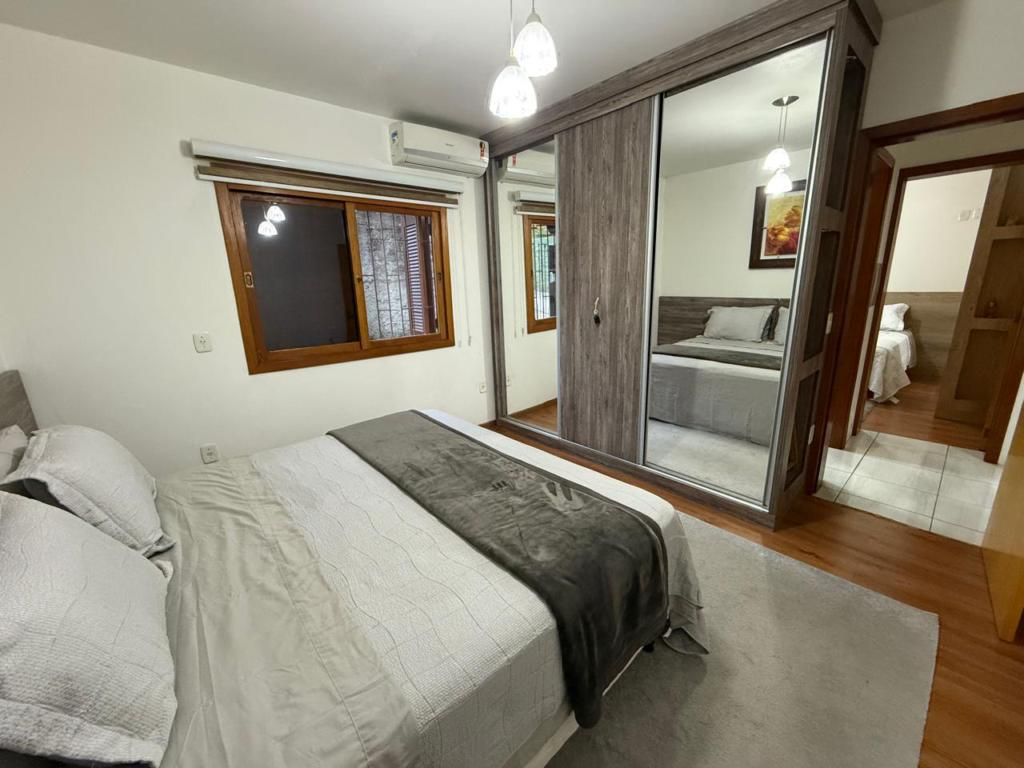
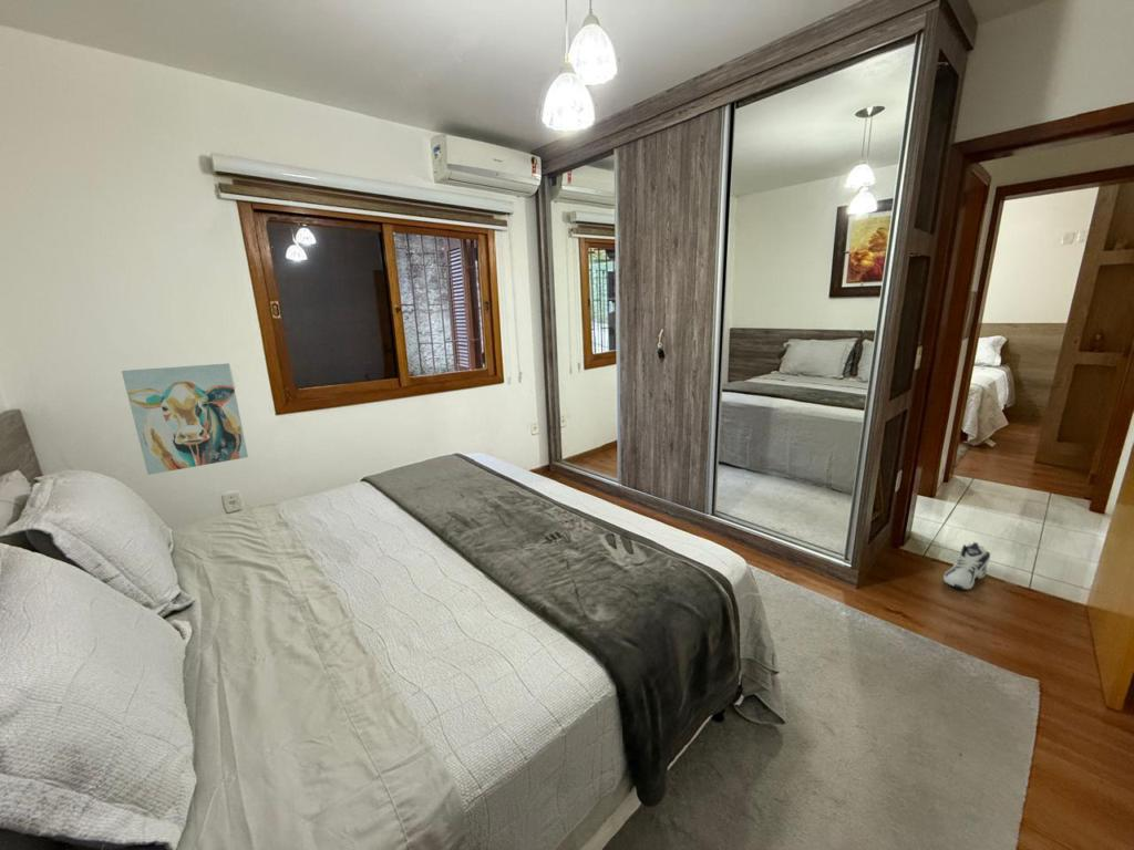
+ sneaker (967, 562)
+ wall art (189, 416)
